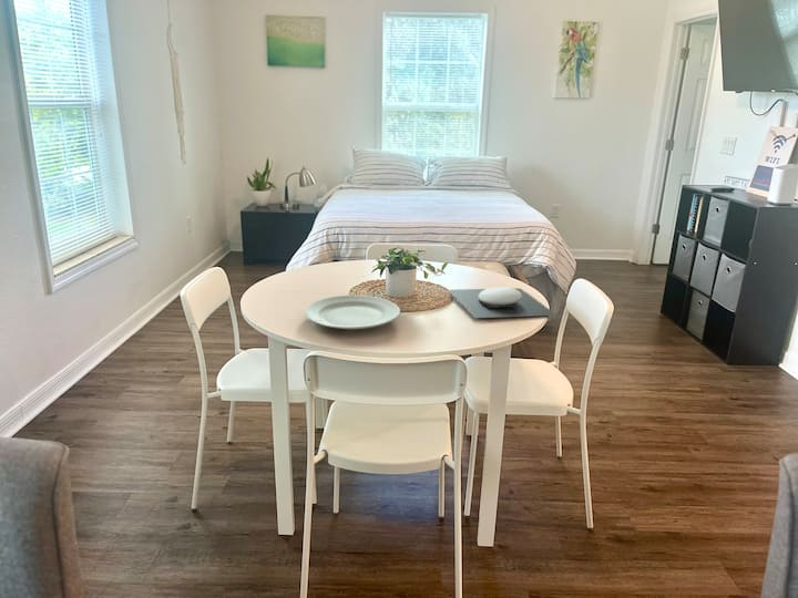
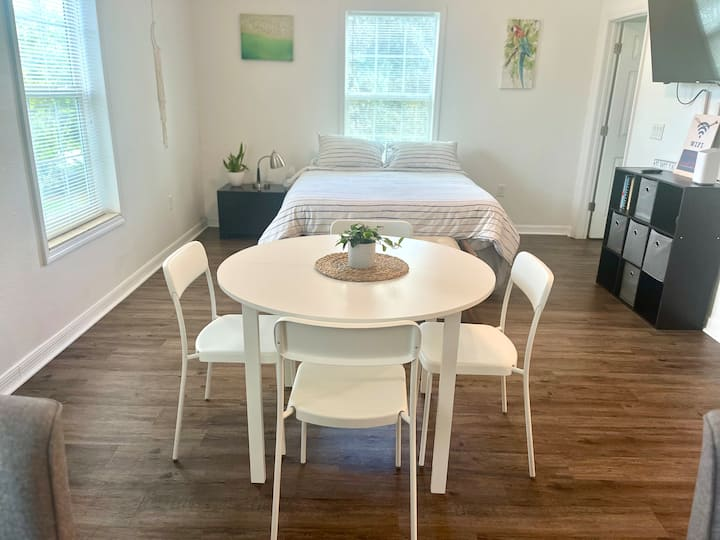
- plate (500, 297)
- chinaware (352, 313)
